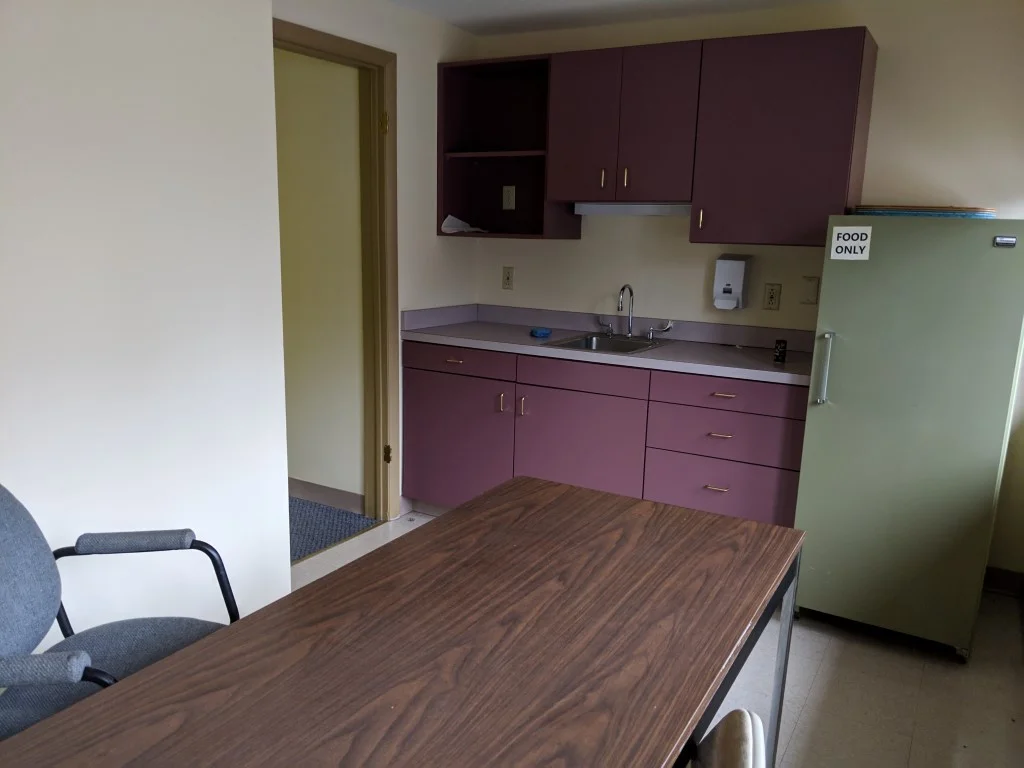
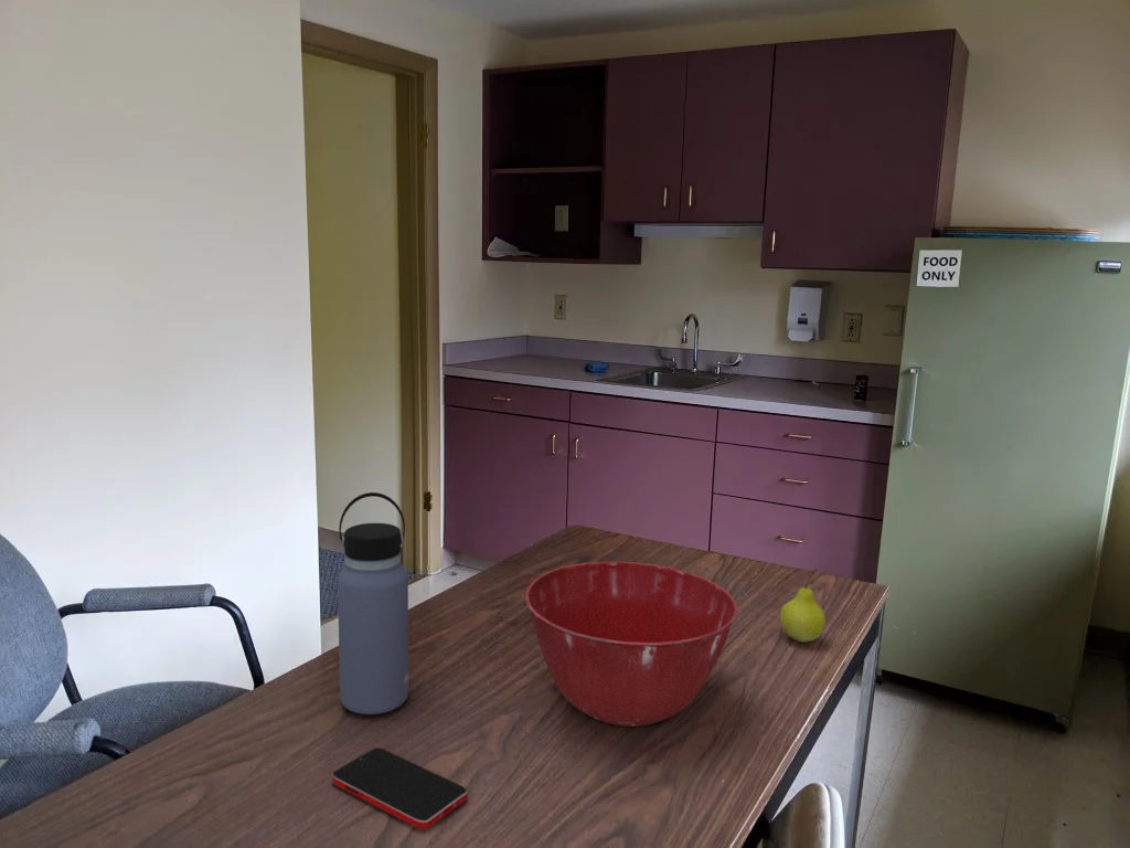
+ mixing bowl (628, 649)
+ water bottle (373, 602)
+ fruit (803, 604)
+ smartphone (398, 785)
